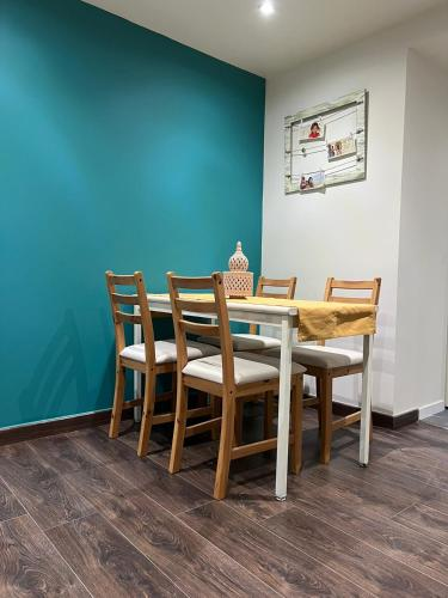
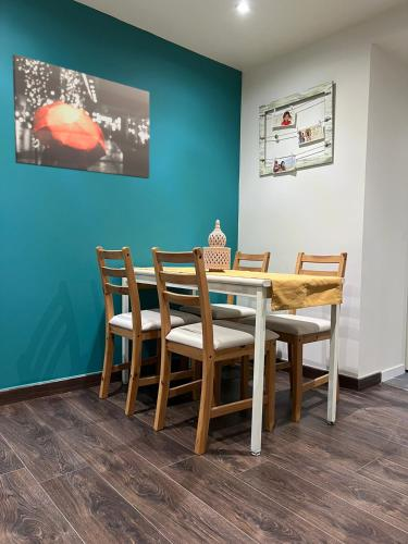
+ wall art (88, 124)
